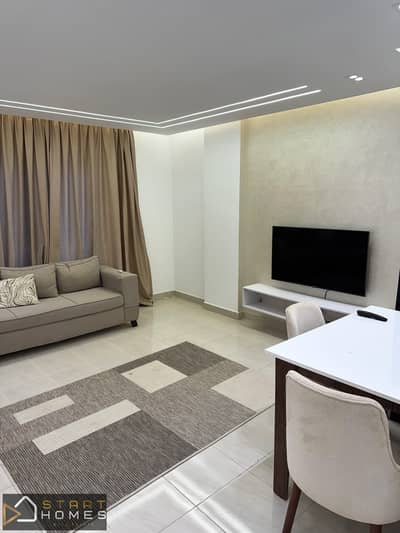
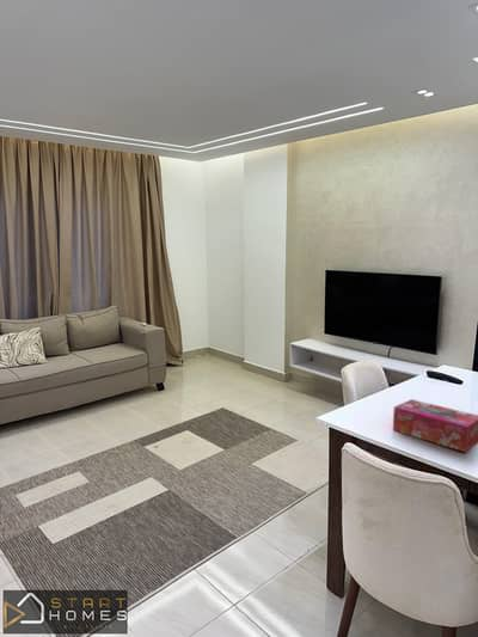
+ tissue box (436, 423)
